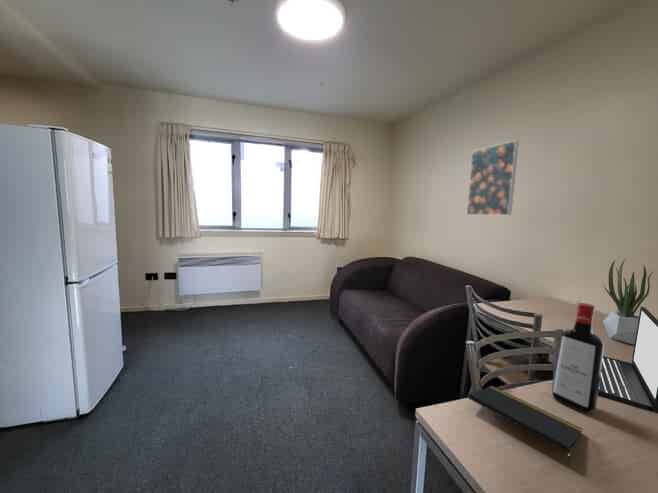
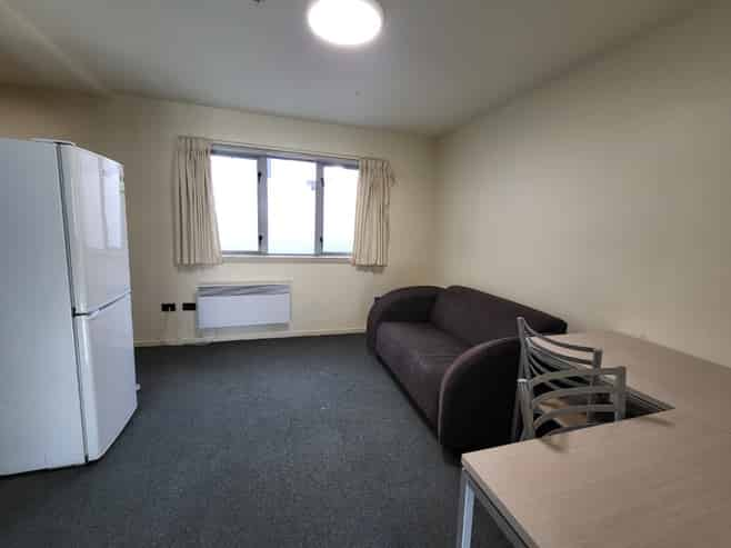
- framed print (490, 181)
- laptop (604, 356)
- potted plant (624, 300)
- liquor bottle (579, 355)
- notepad (522, 413)
